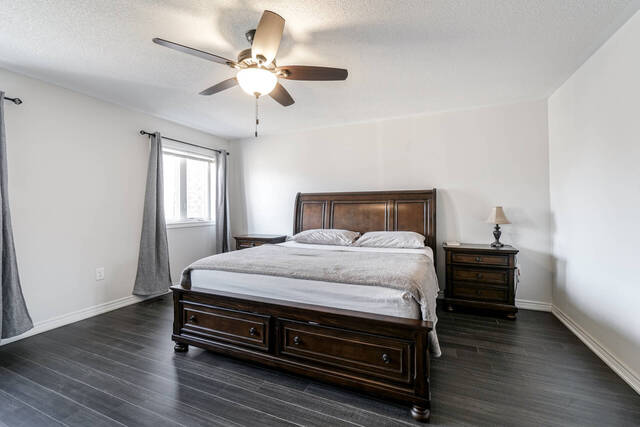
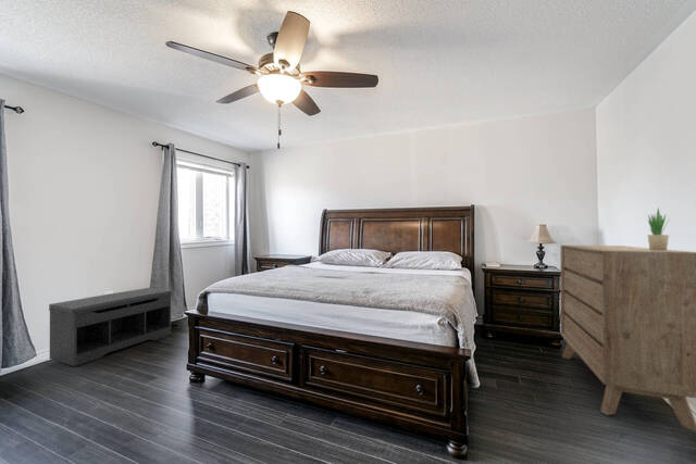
+ dresser (614, 316)
+ bench (116, 321)
+ potted plant (656, 228)
